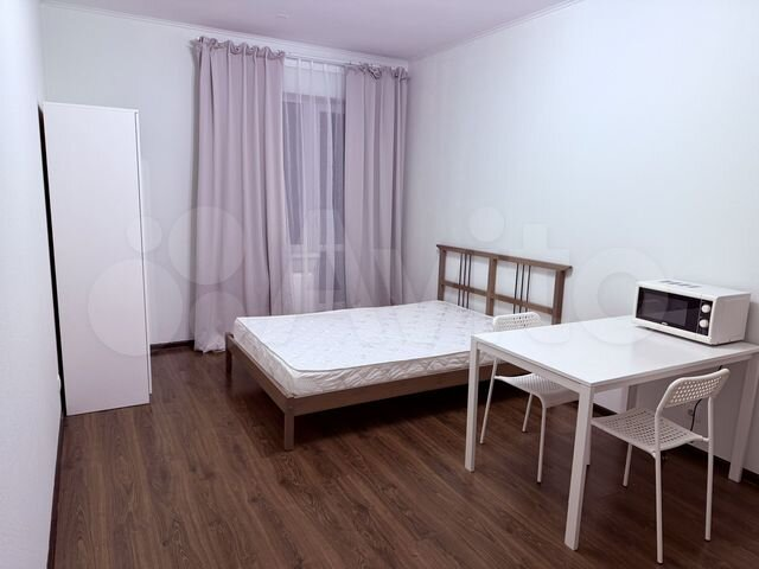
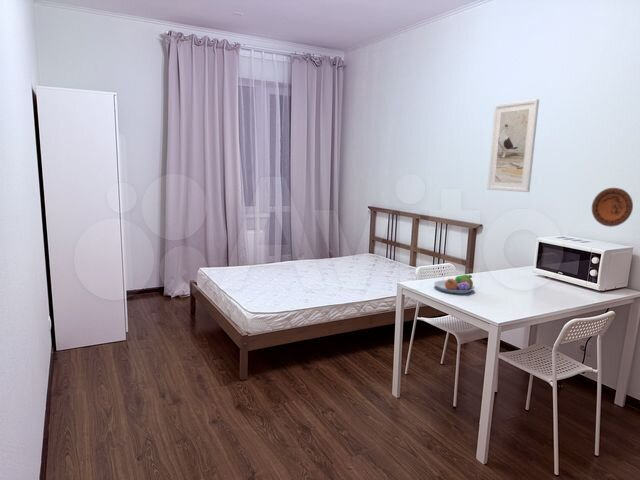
+ decorative plate (611, 207)
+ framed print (511, 147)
+ fruit bowl (456, 281)
